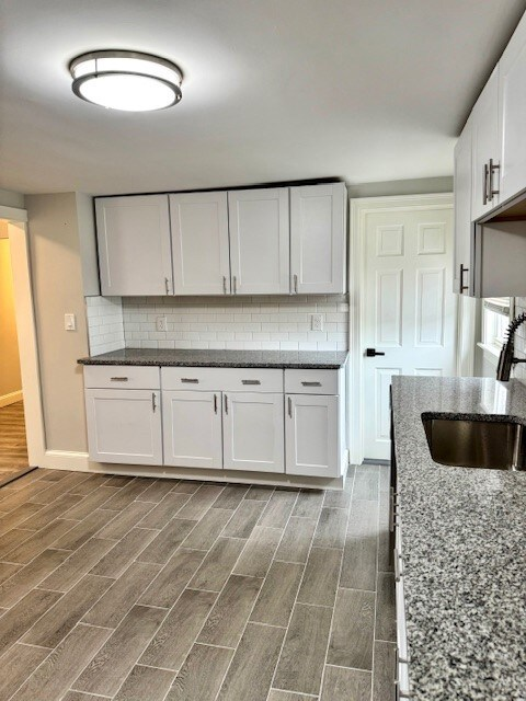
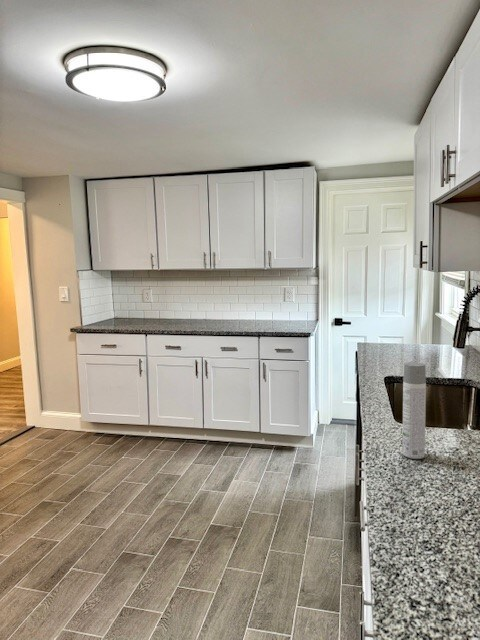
+ spray bottle (414, 410)
